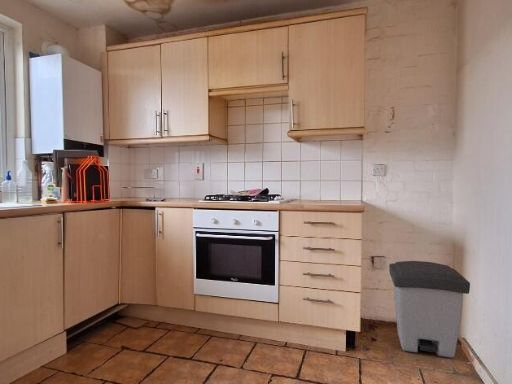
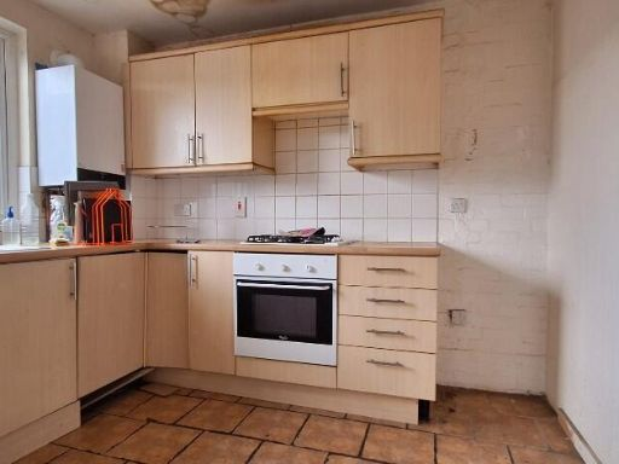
- trash can (424, 306)
